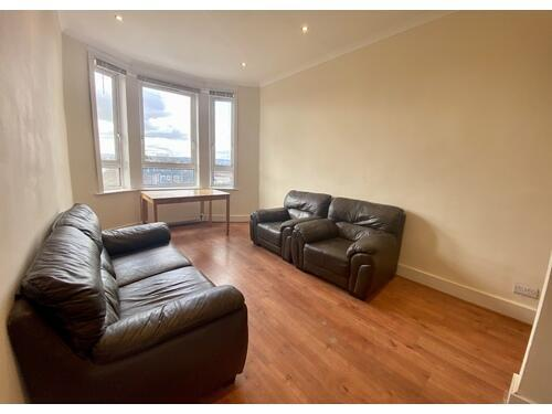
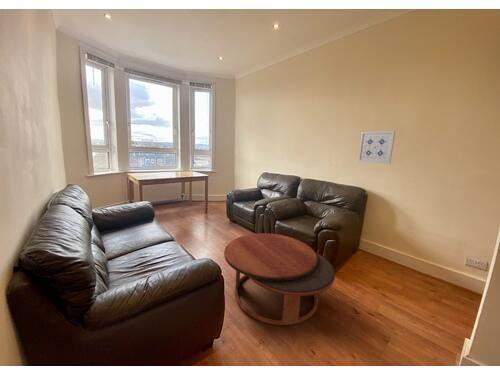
+ coffee table (275, 273)
+ wall art (375, 147)
